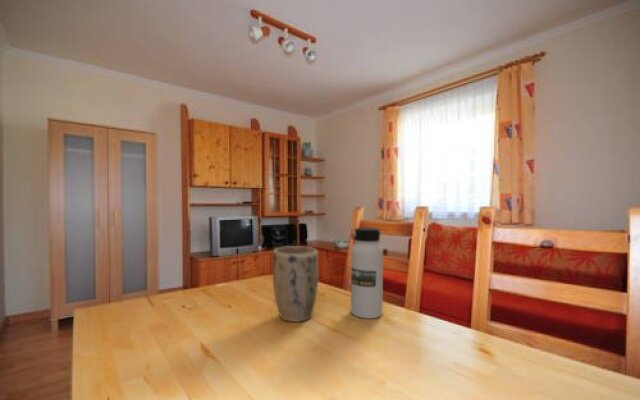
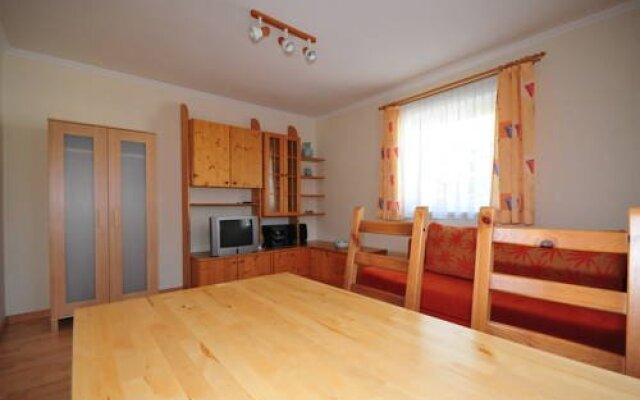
- water bottle (366, 270)
- plant pot (295, 282)
